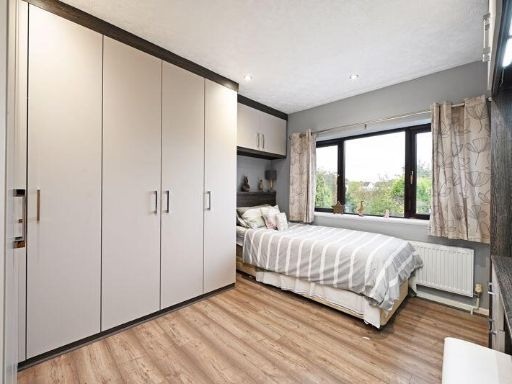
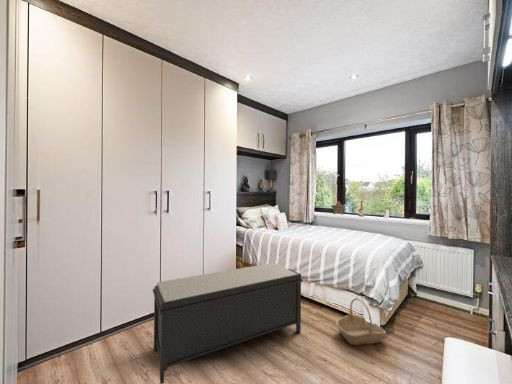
+ basket (359, 319)
+ bench (231, 309)
